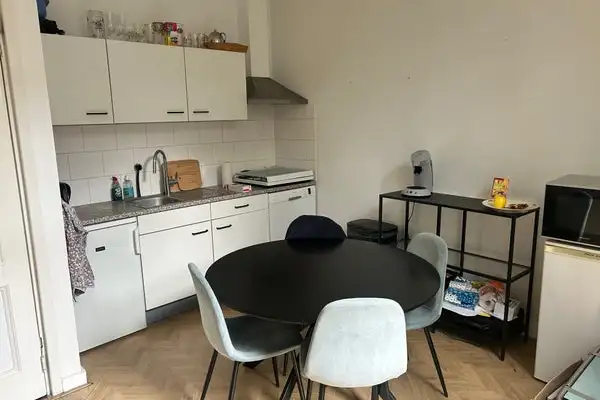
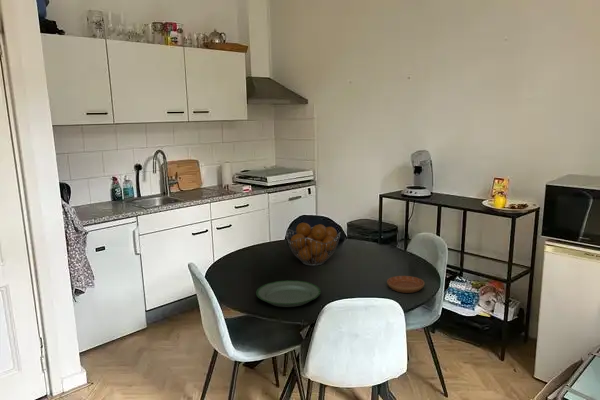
+ saucer (405, 284)
+ fruit basket (313, 243)
+ plate (288, 294)
